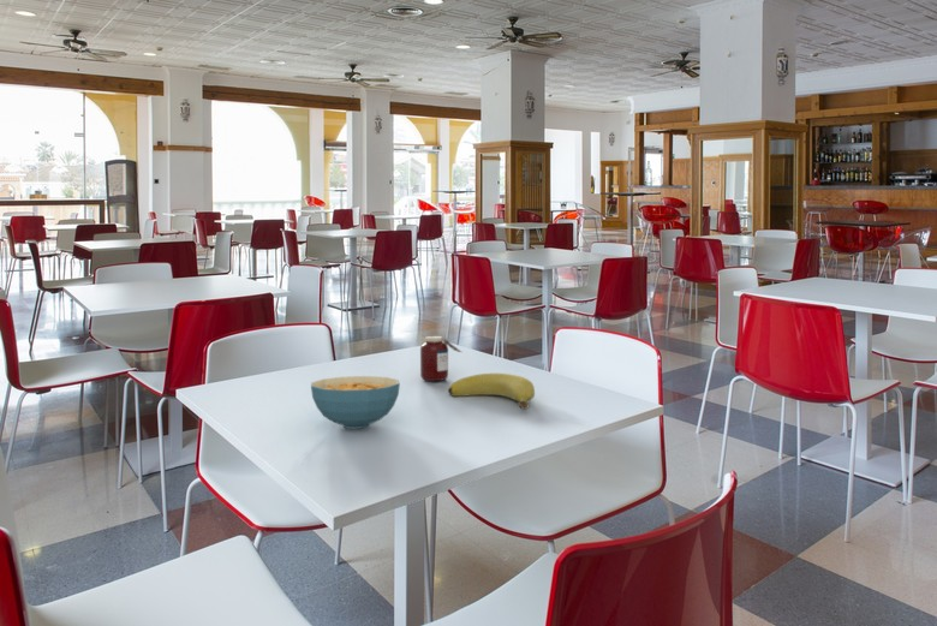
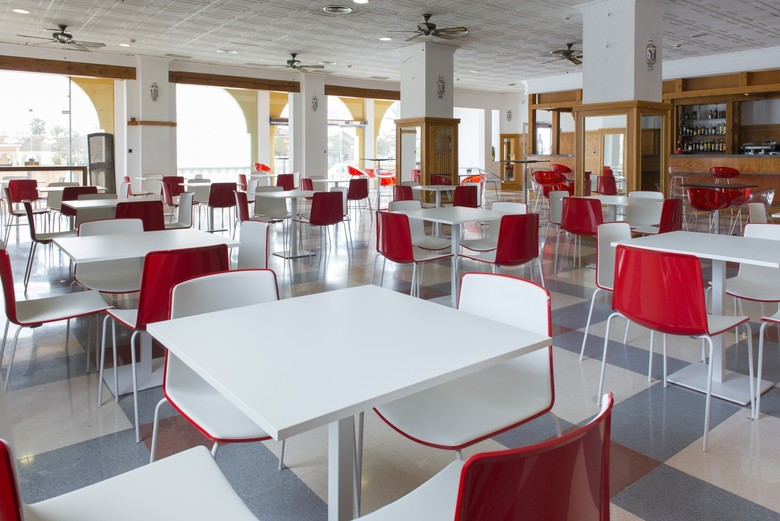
- jar (440, 357)
- cereal bowl (356, 404)
- banana (489, 388)
